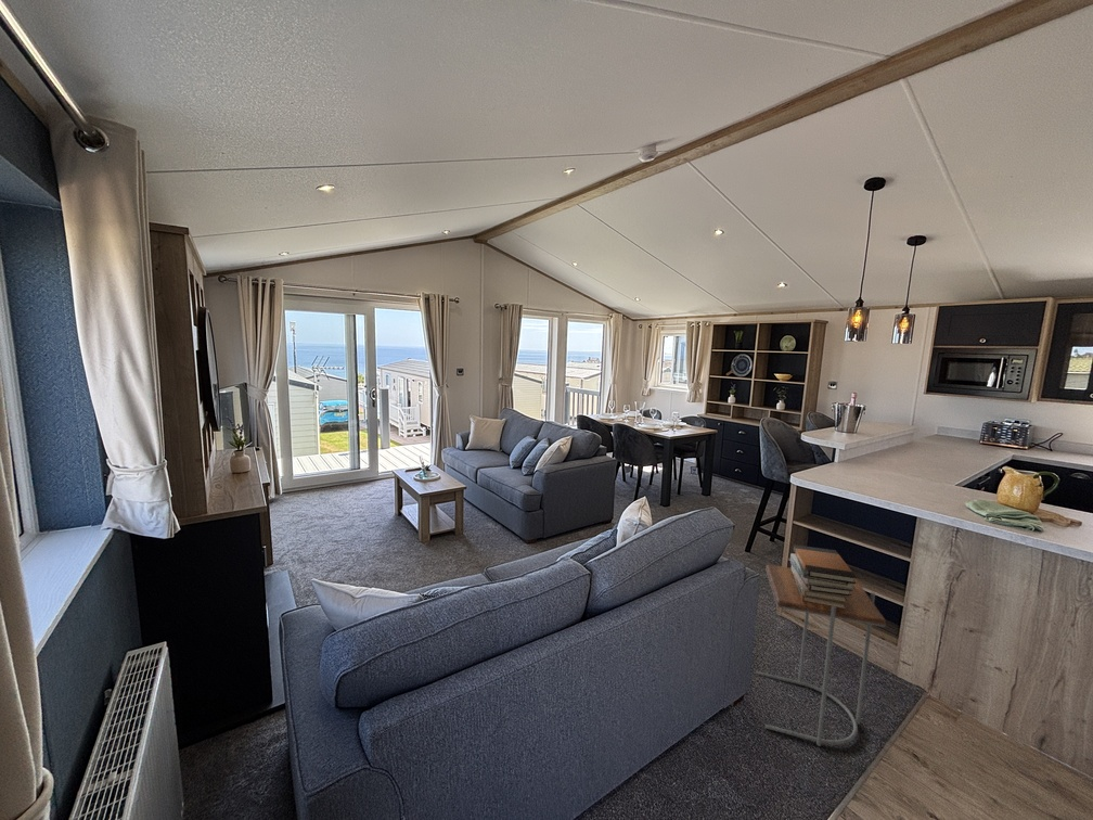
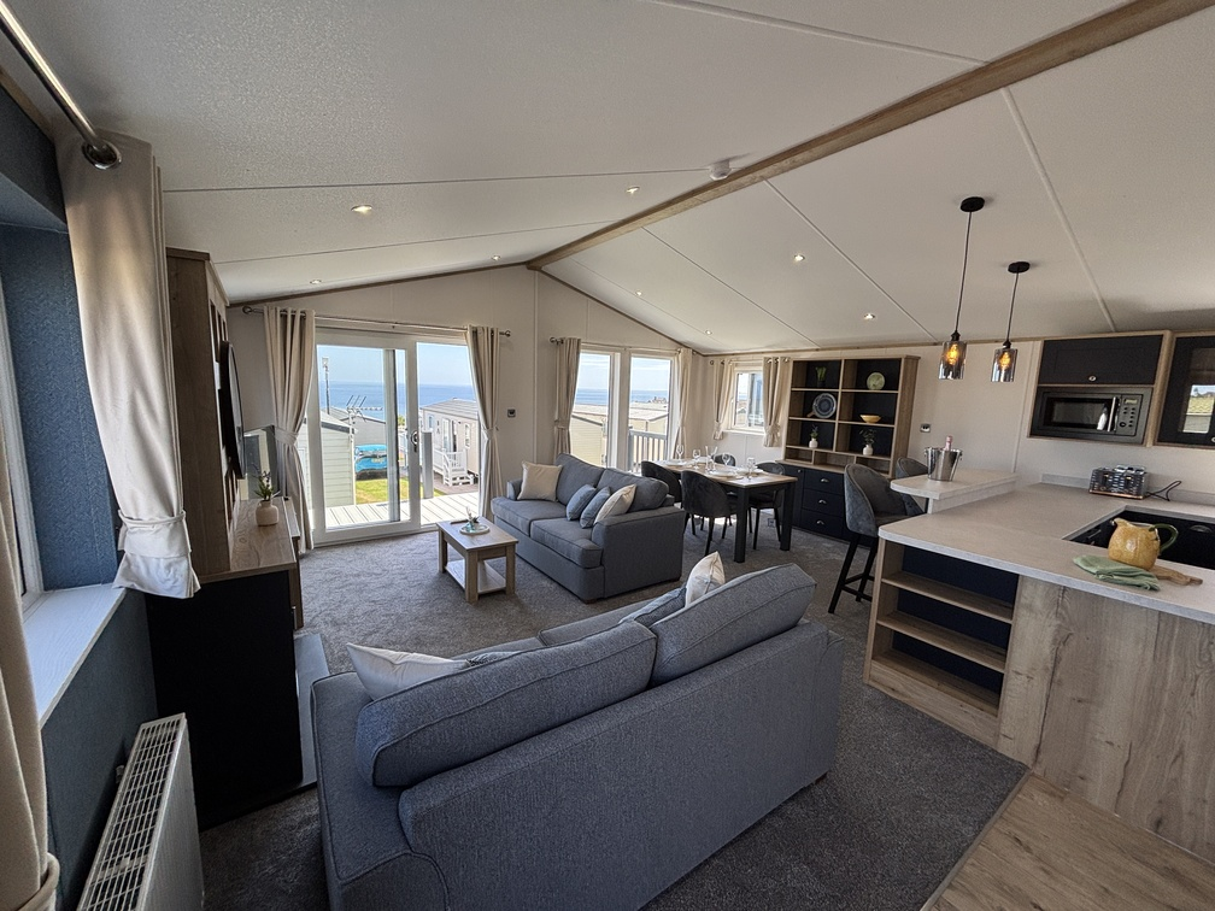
- side table (805, 648)
- book stack (820, 574)
